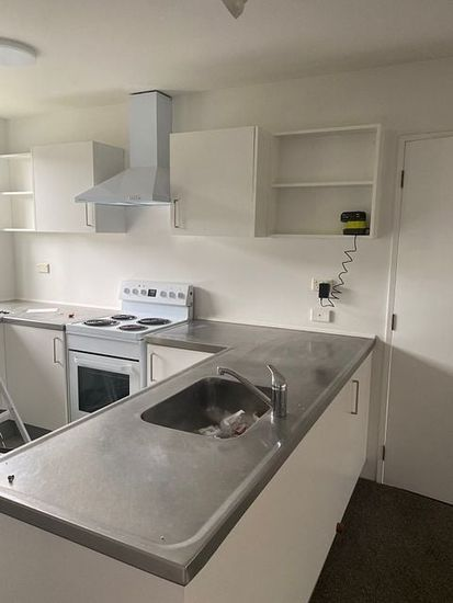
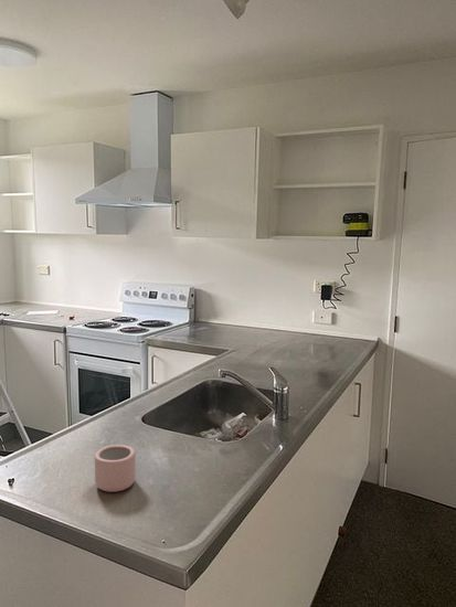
+ mug (117, 465)
